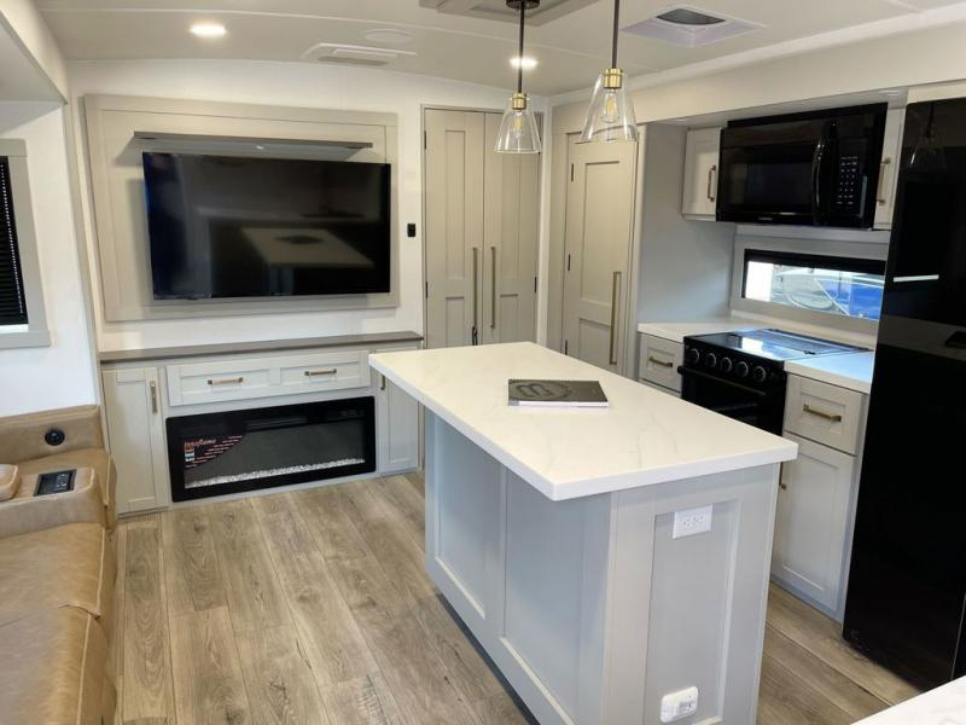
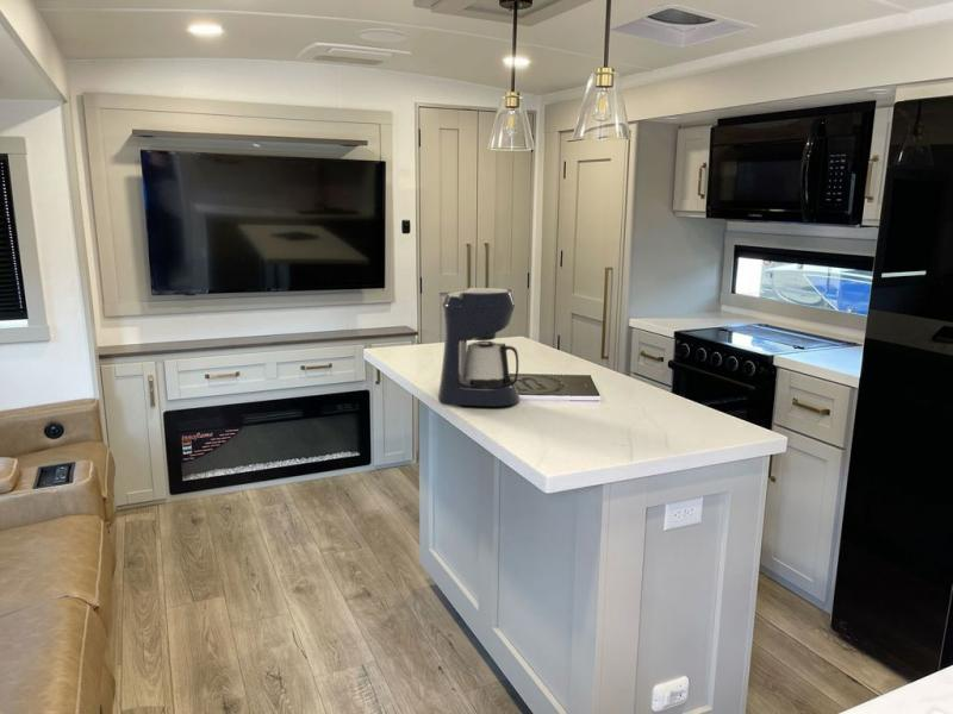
+ coffee maker (476, 344)
